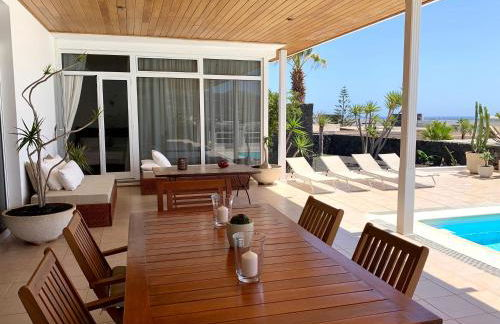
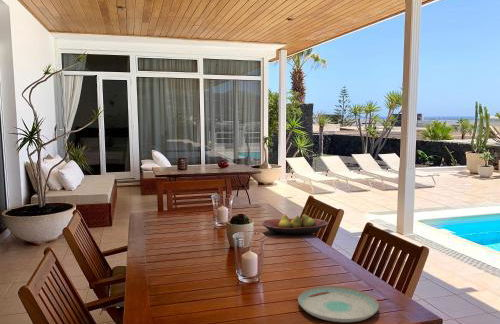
+ plate (337, 303)
+ fruit bowl (294, 223)
